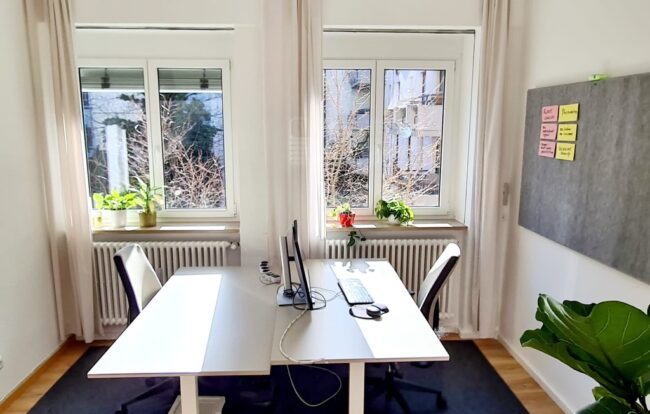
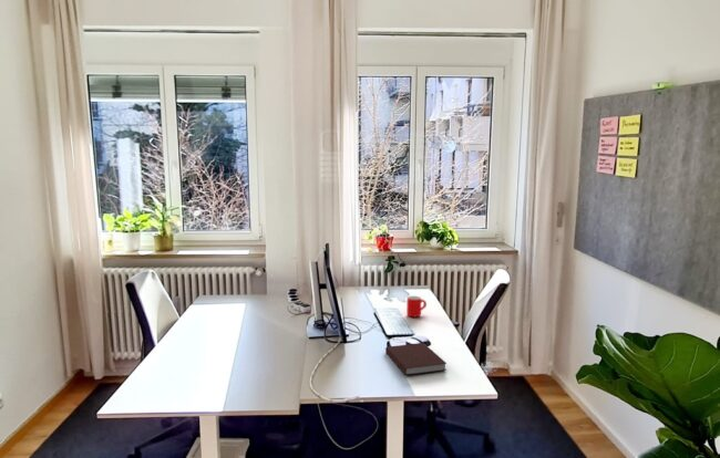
+ mug (416, 305)
+ notebook (414, 357)
